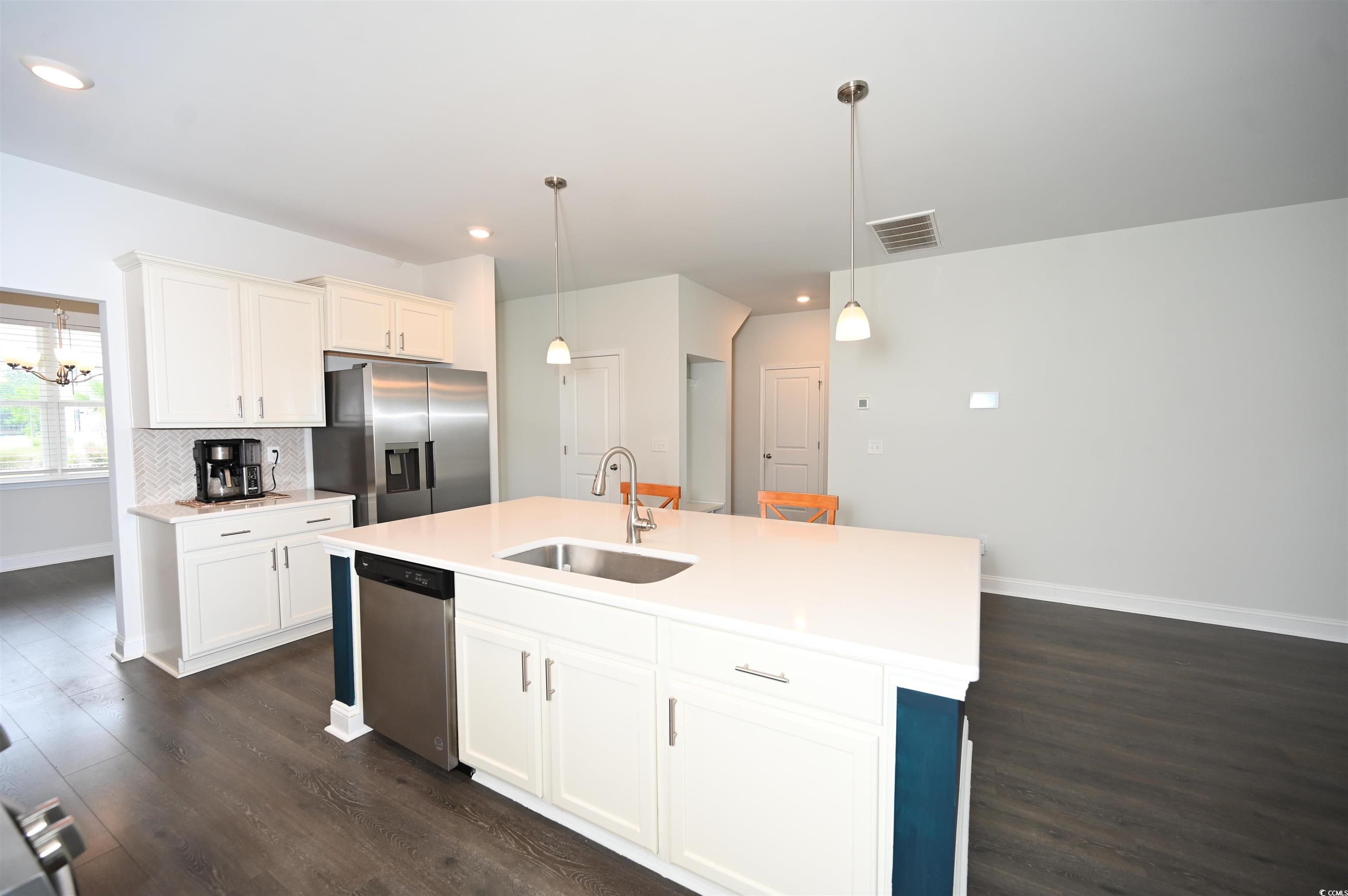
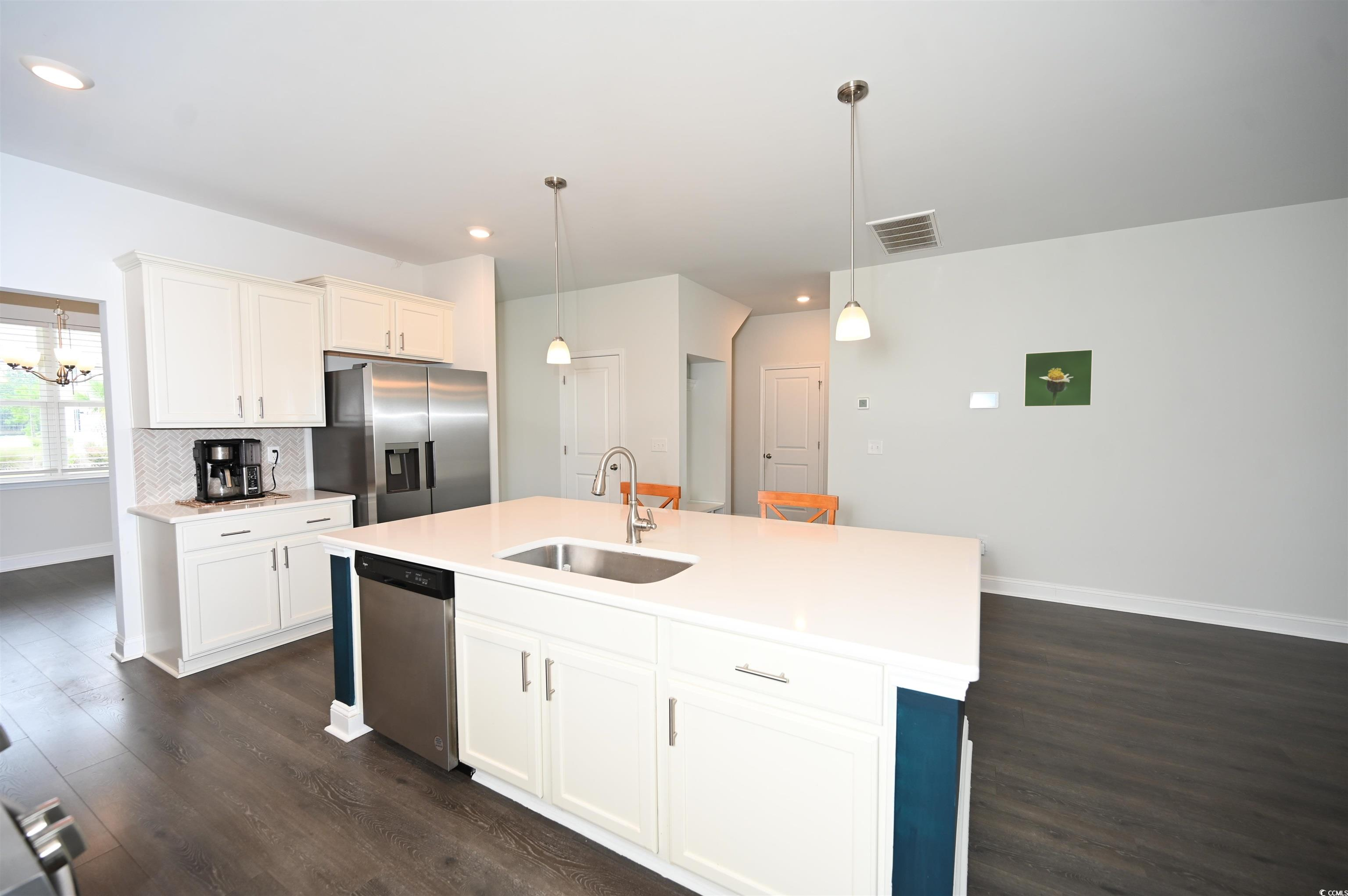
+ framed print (1057, 379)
